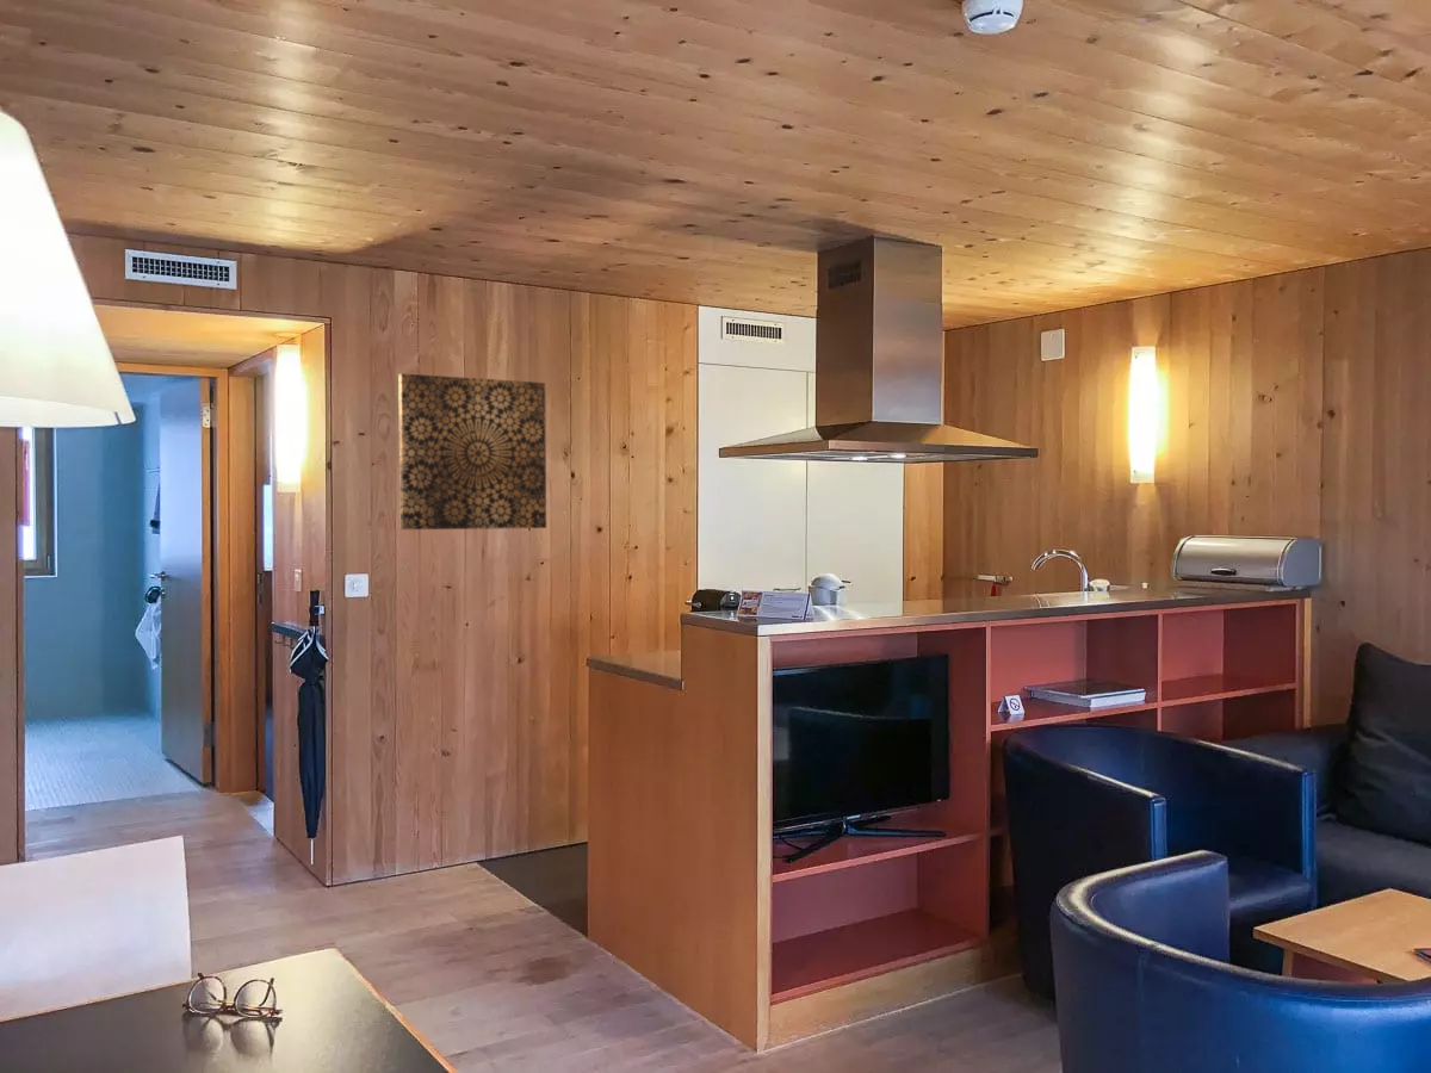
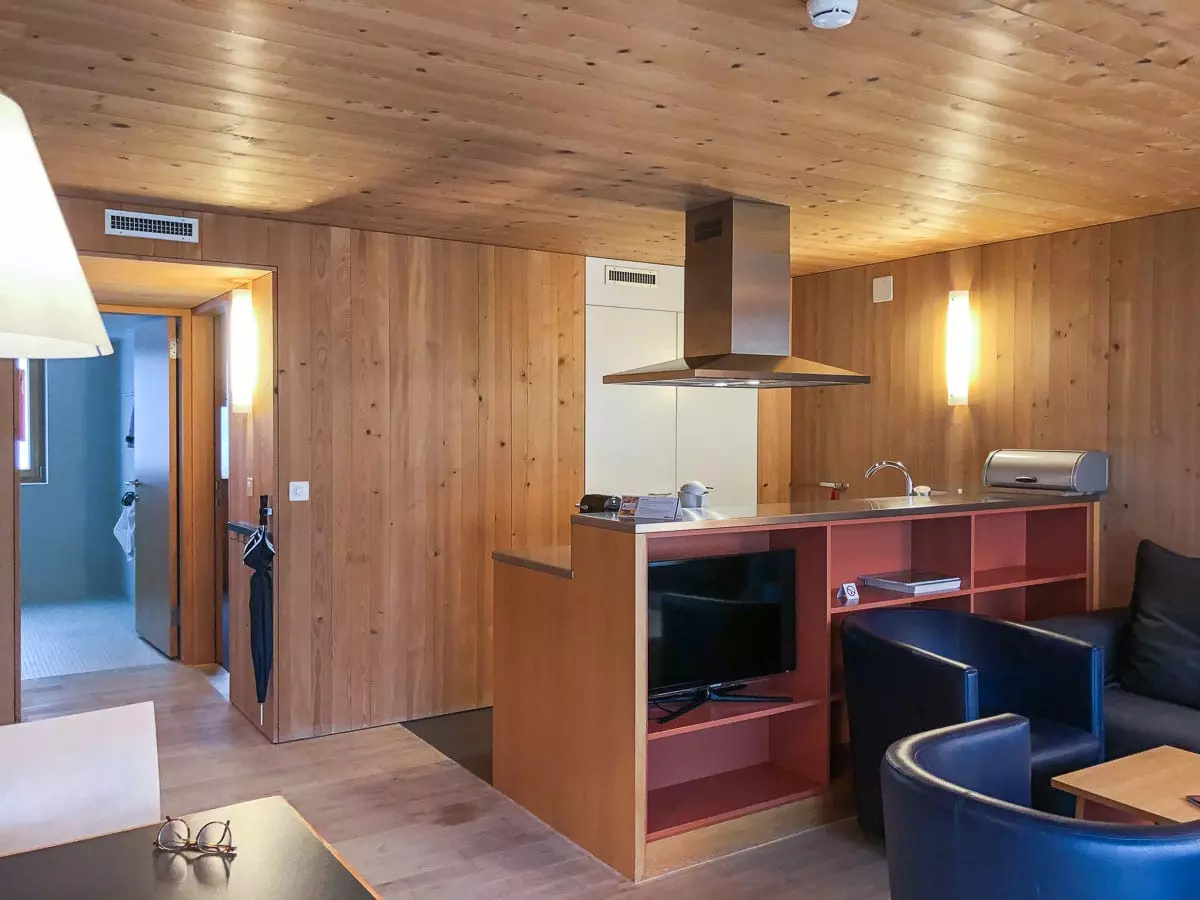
- wall art (475, 453)
